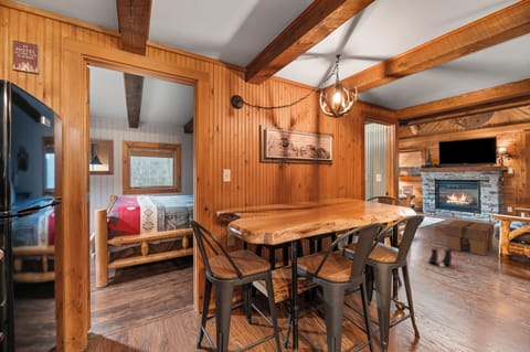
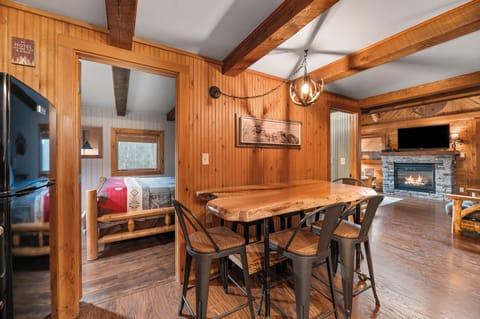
- boots (437, 255)
- footstool (469, 236)
